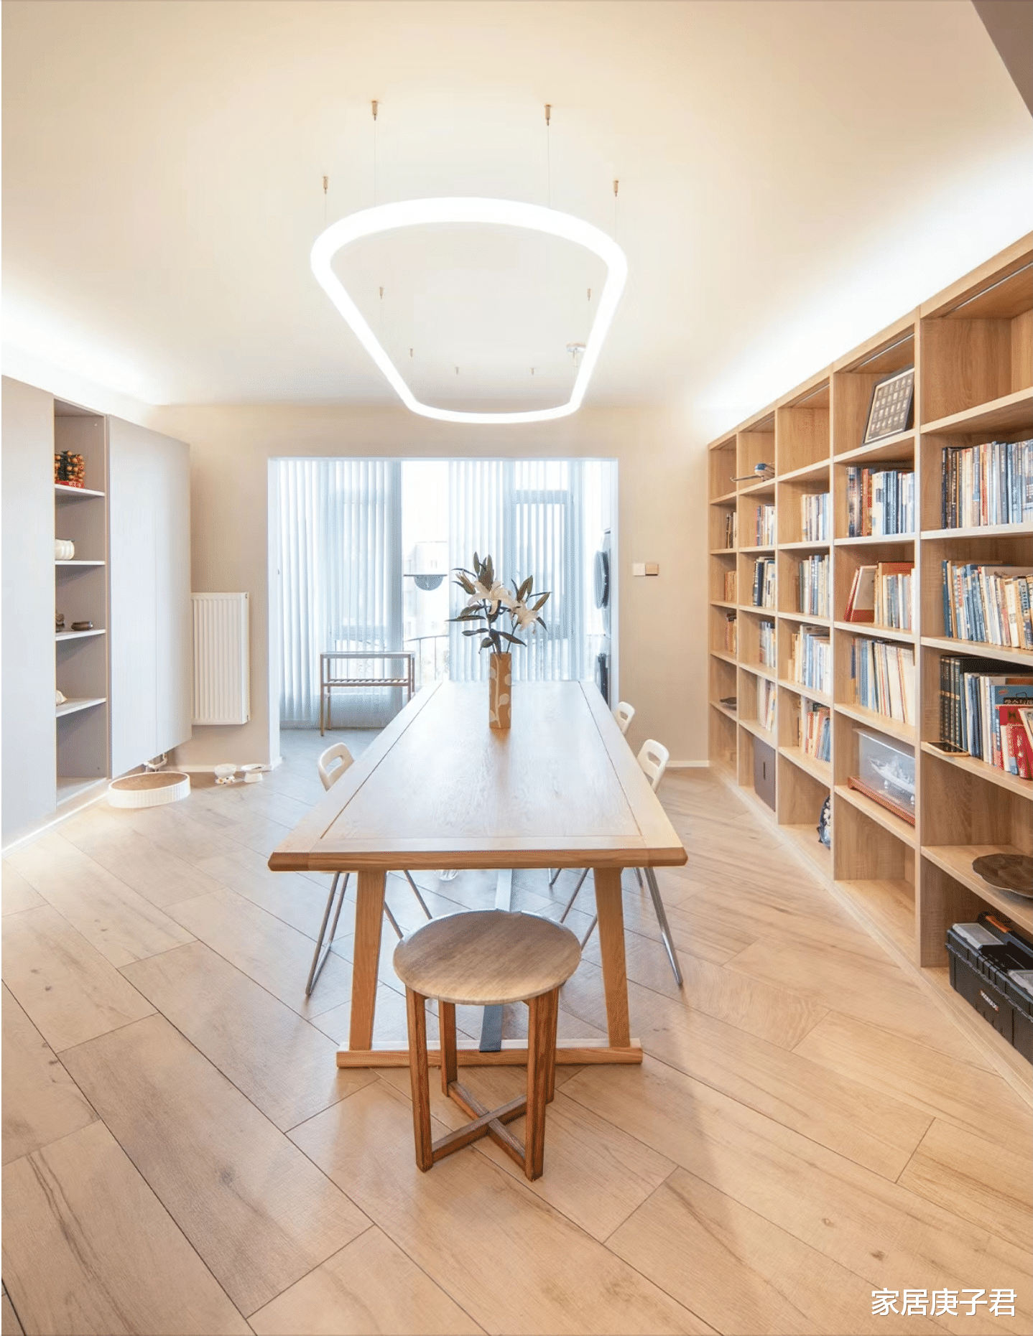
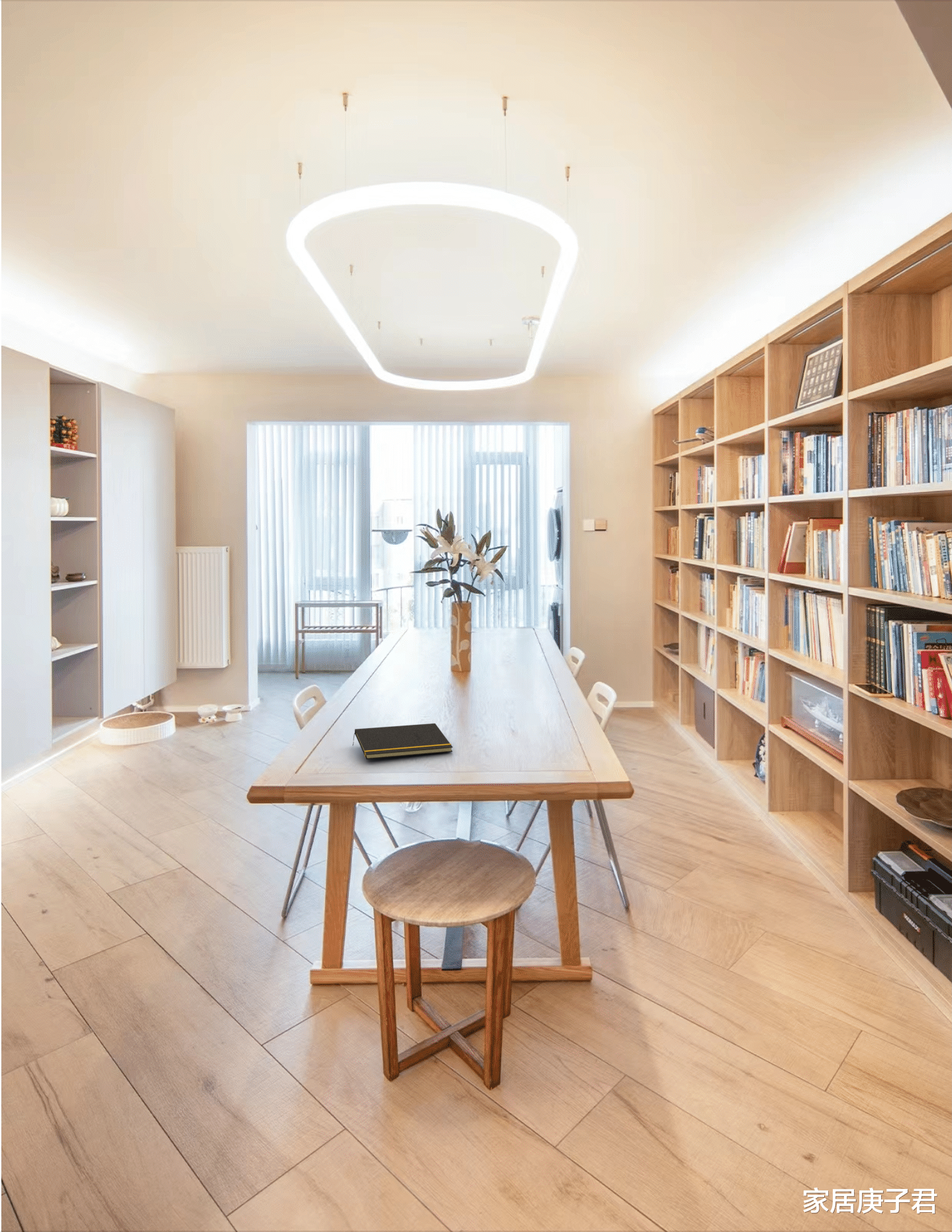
+ notepad (403, 740)
